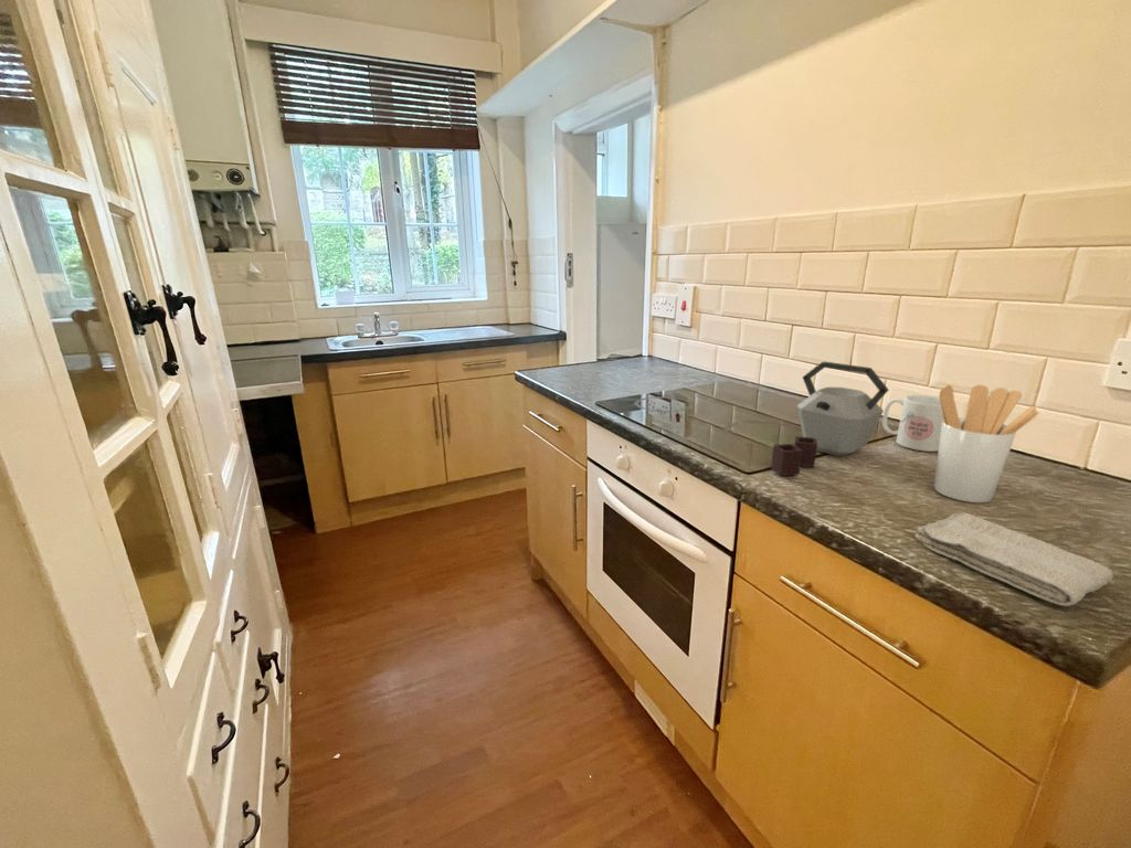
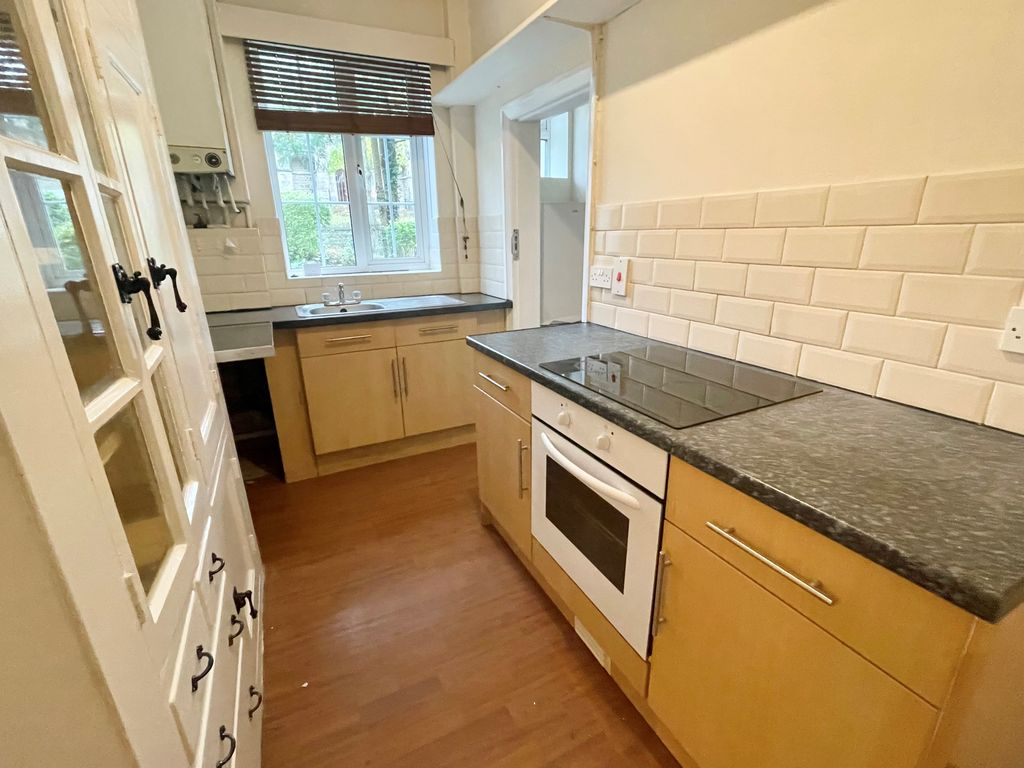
- mug (913, 420)
- utensil holder (977, 439)
- washcloth (1006, 552)
- kettle (821, 414)
